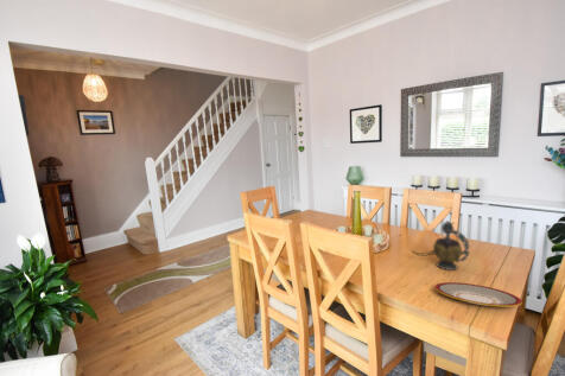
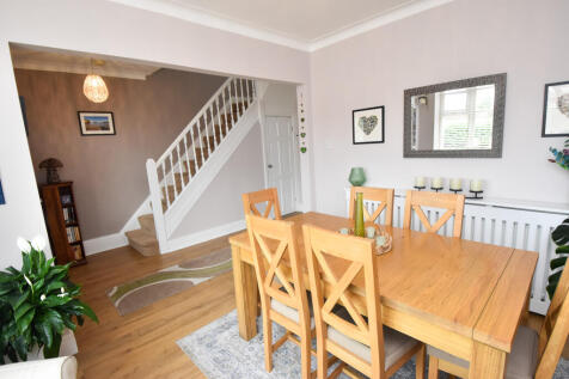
- teapot (438, 242)
- plate (475, 295)
